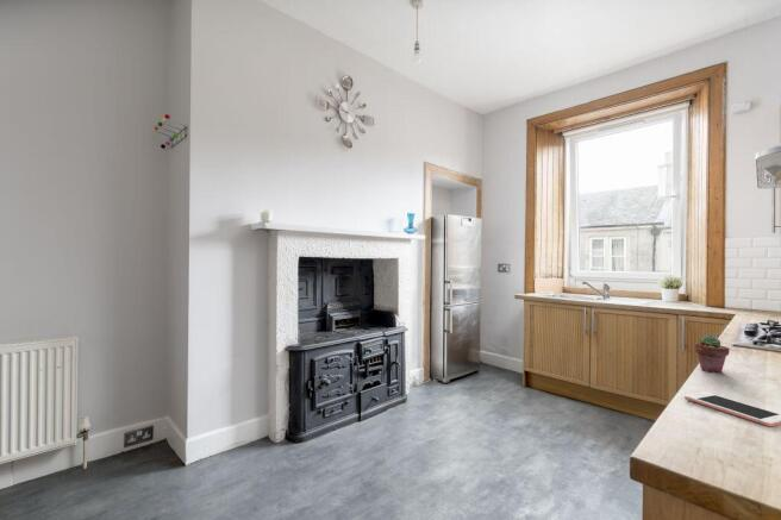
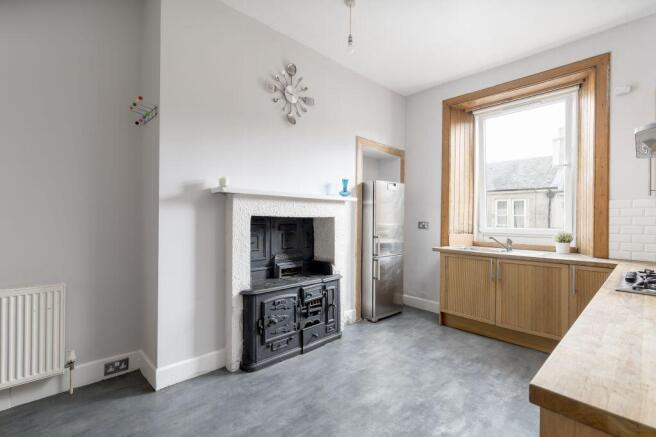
- cell phone (733, 407)
- potted succulent (711, 352)
